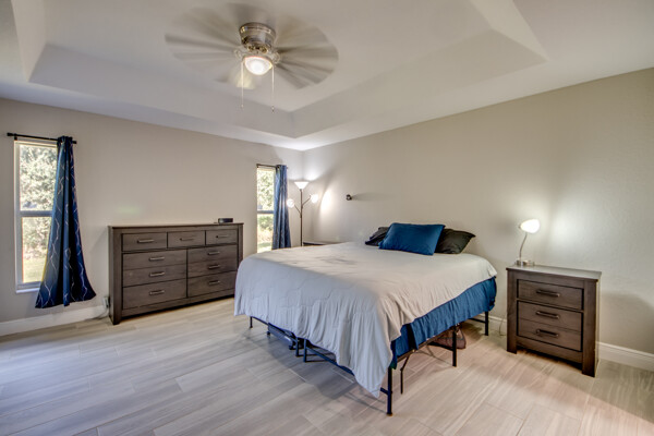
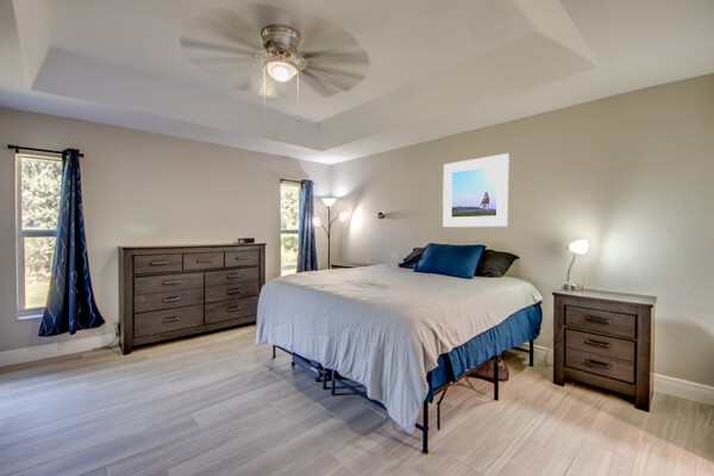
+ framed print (472, 193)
